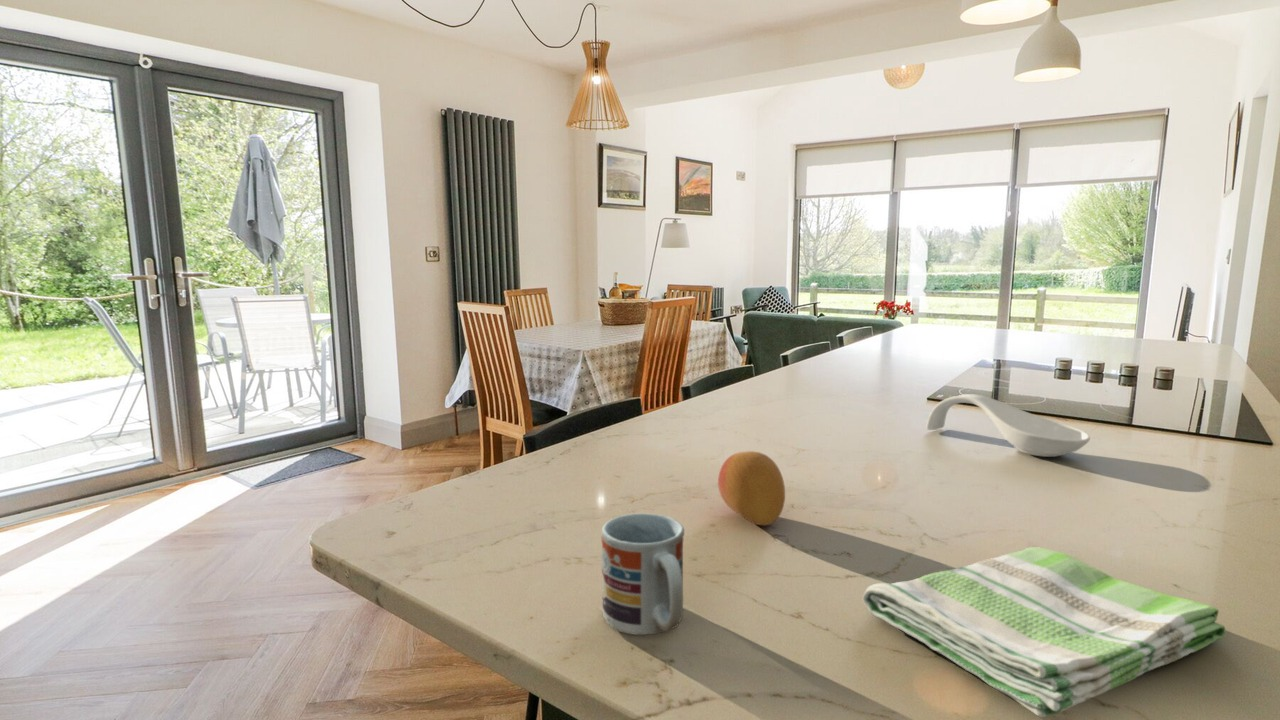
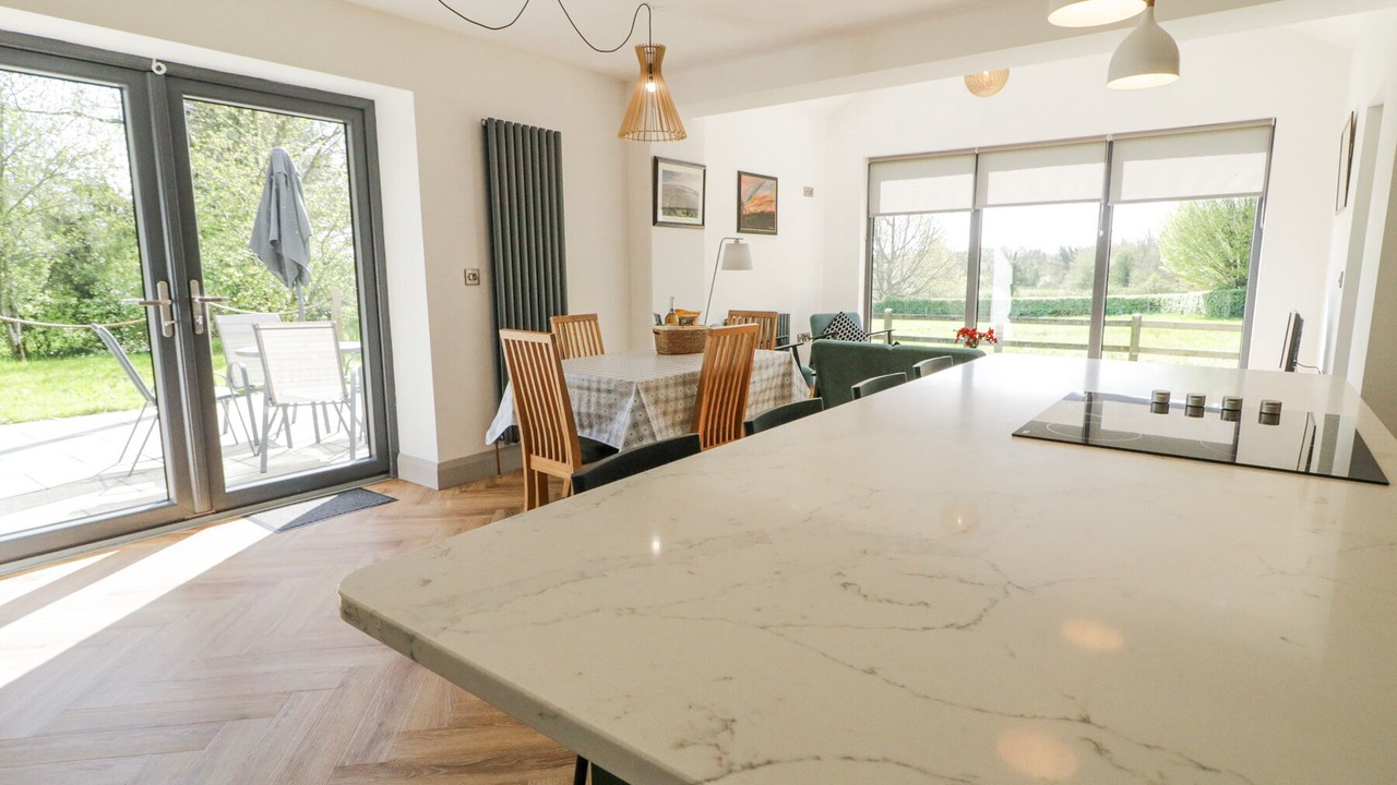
- fruit (752, 486)
- dish towel (1036, 605)
- cup (650, 577)
- spoon rest (1003, 422)
